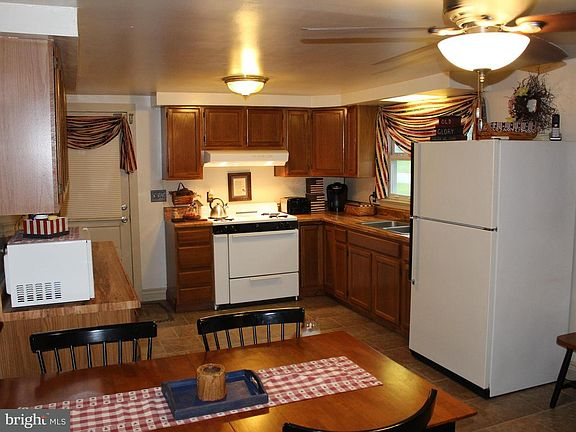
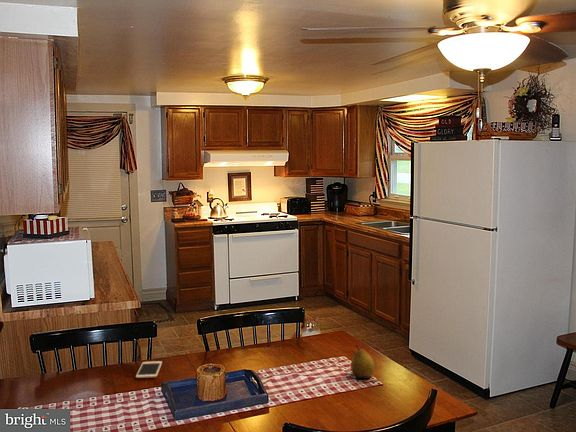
+ cell phone (149, 369)
+ fruit (362, 360)
